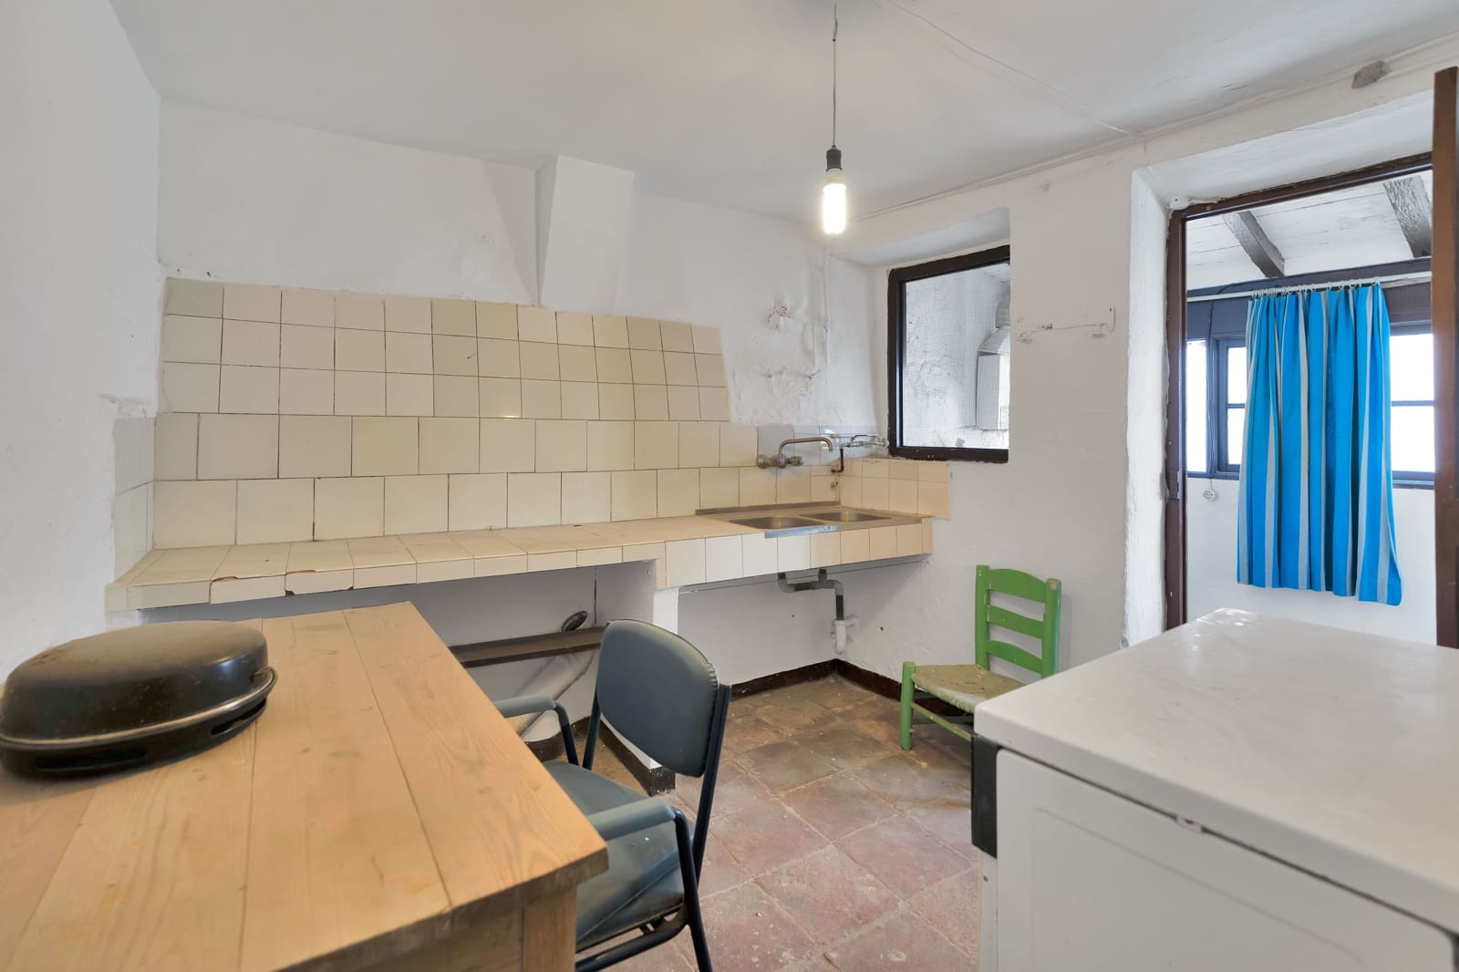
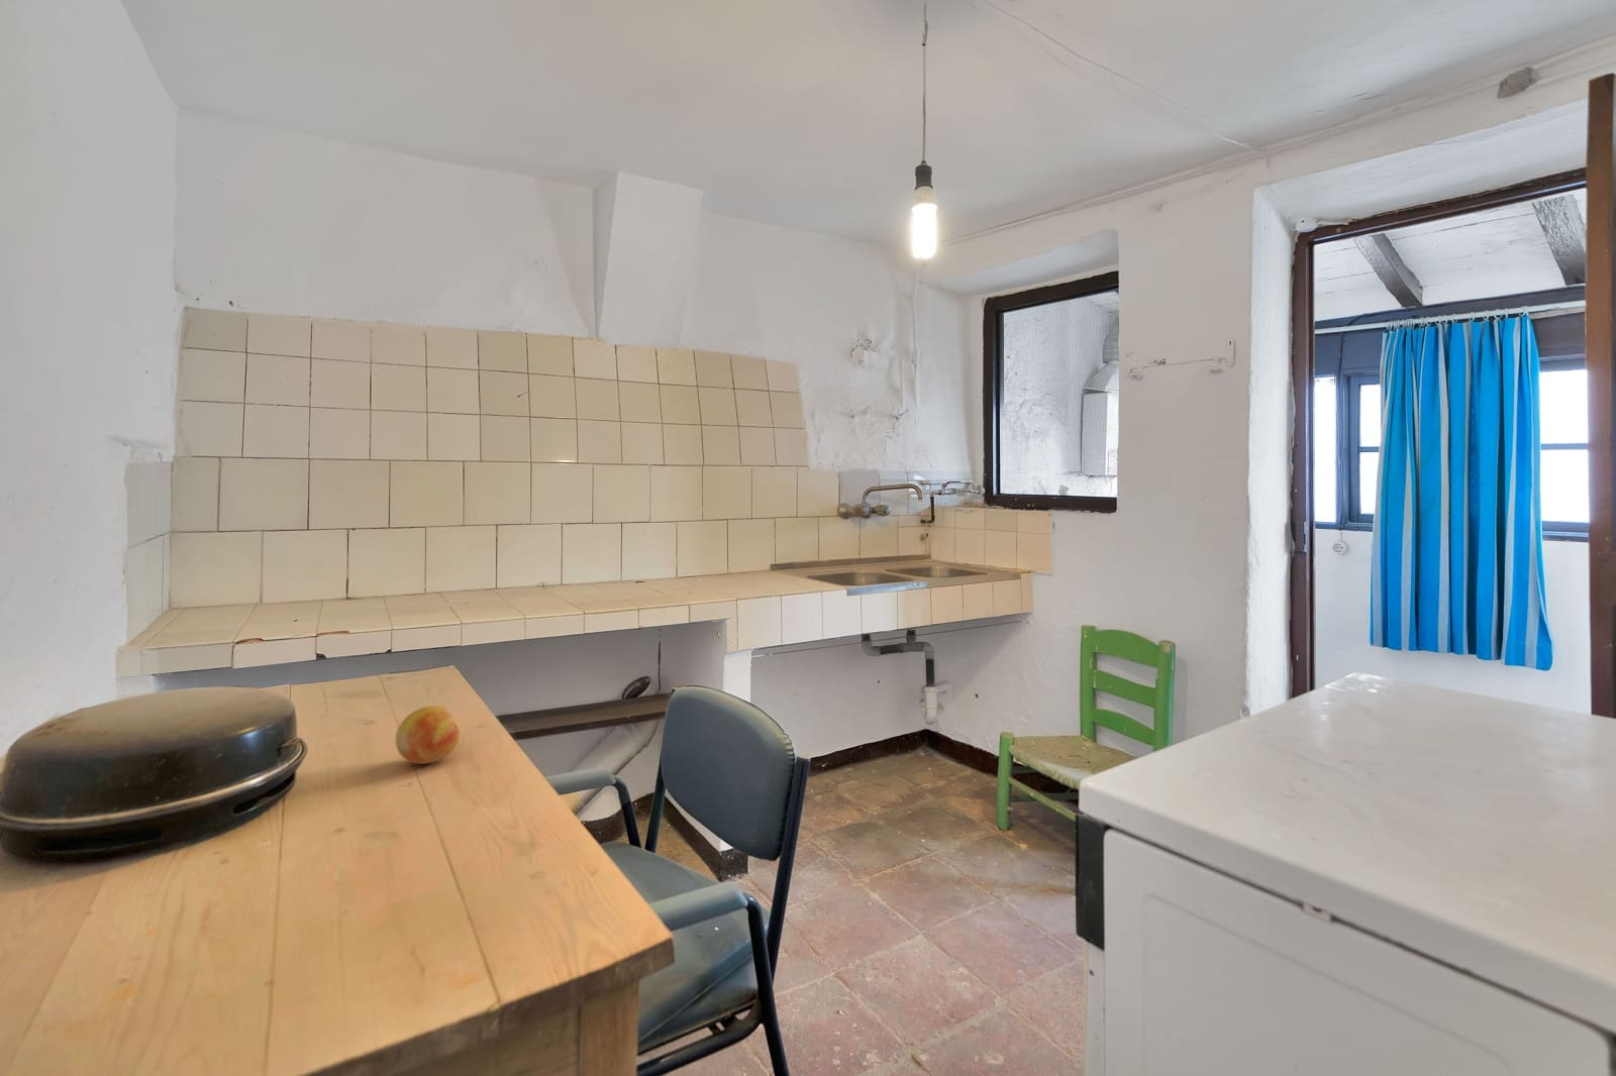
+ fruit (427, 734)
